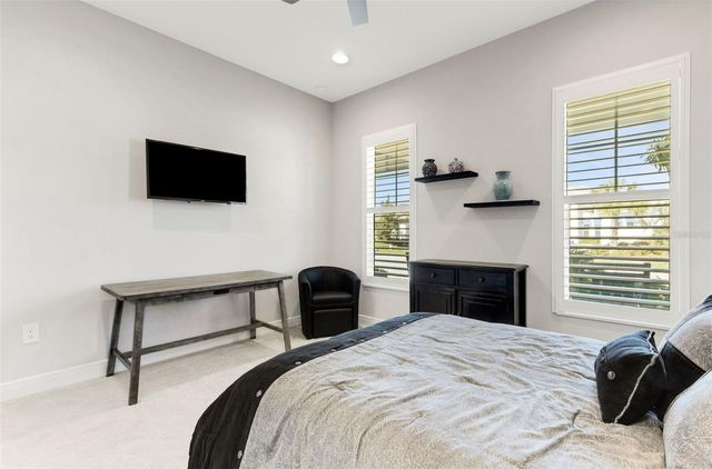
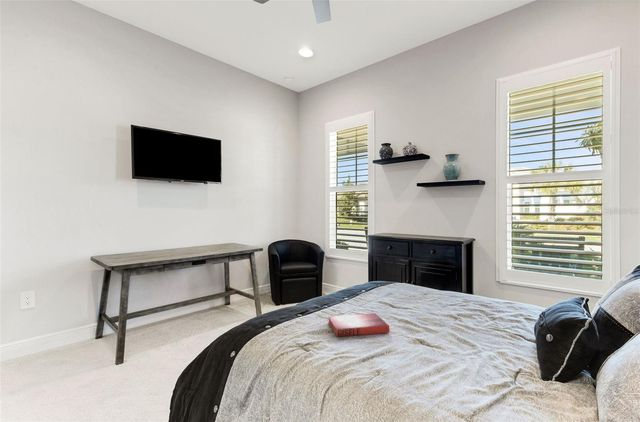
+ hardback book (357, 324)
